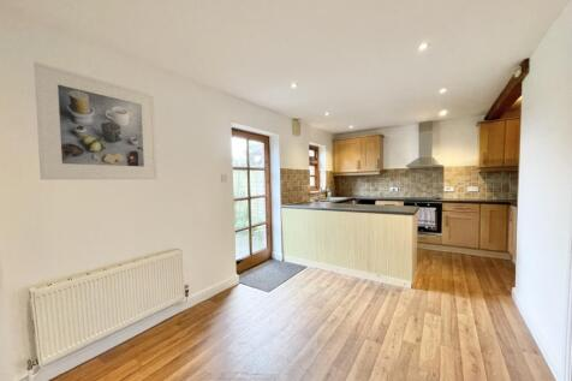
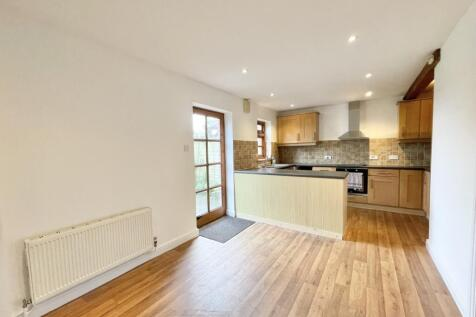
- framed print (106, 130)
